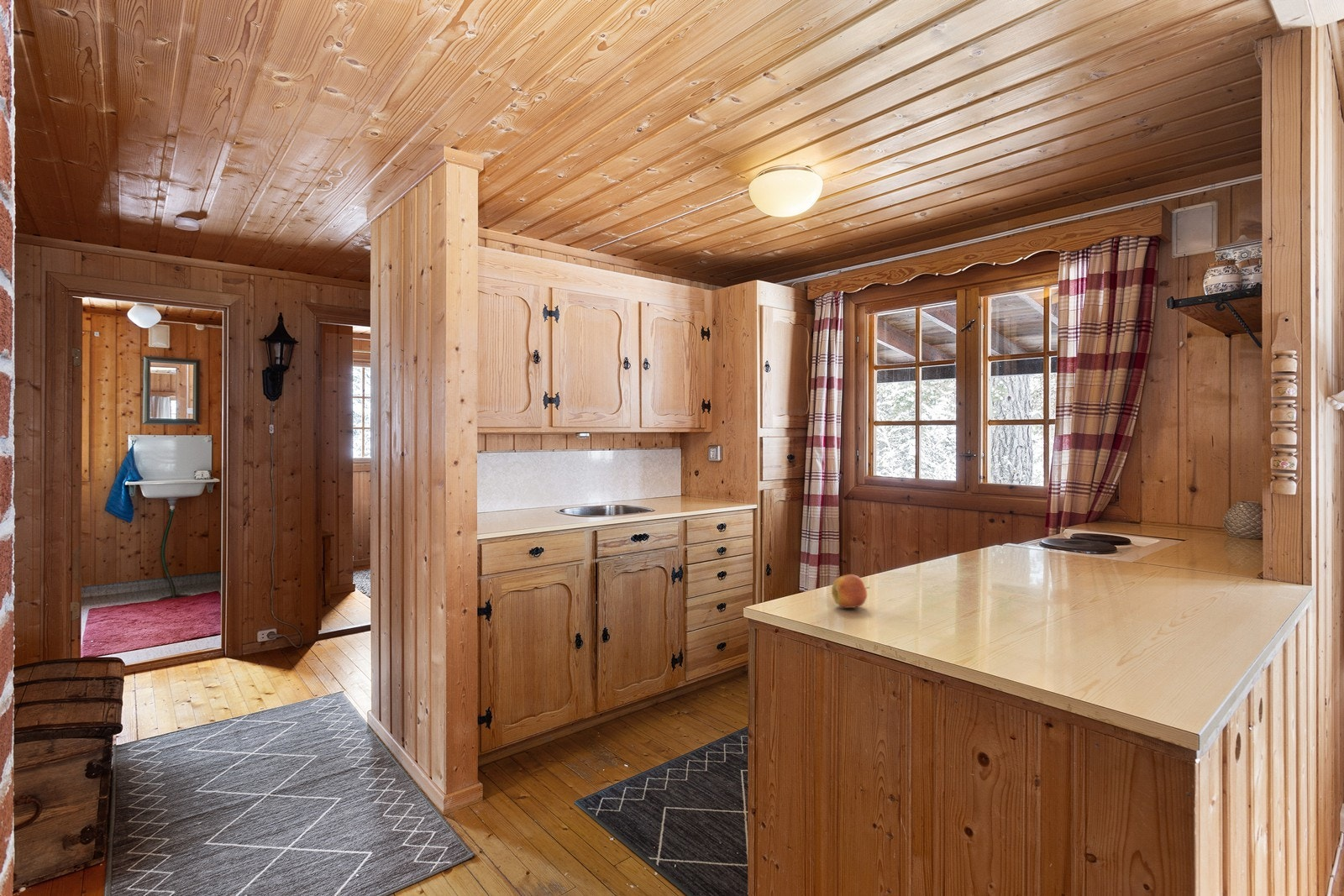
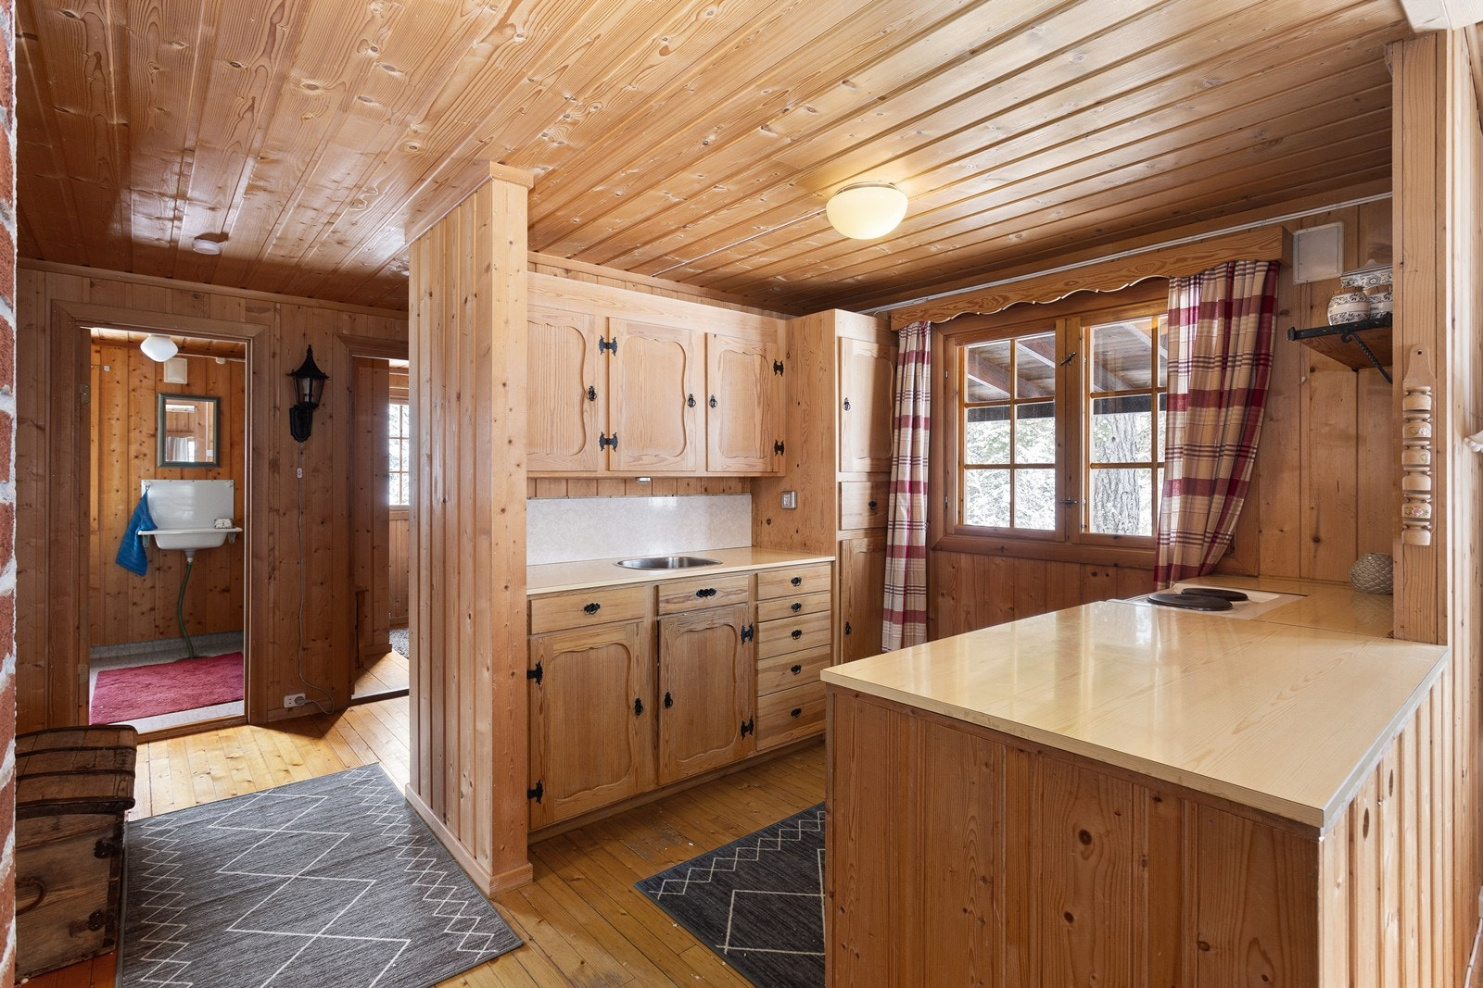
- apple (851, 590)
